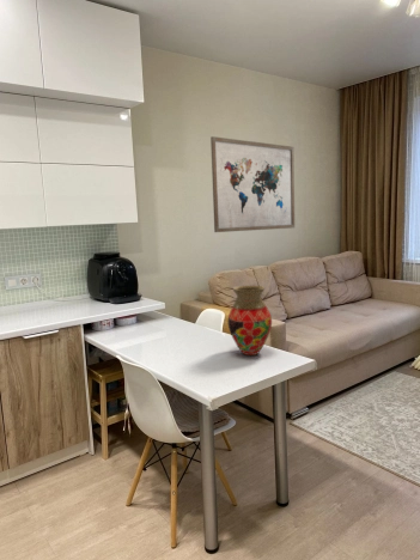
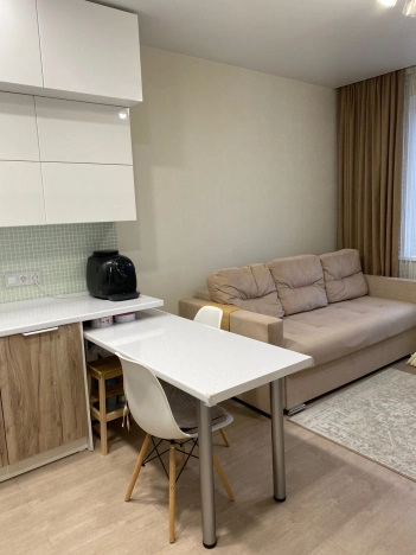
- wall art (256, 187)
- vase (249, 321)
